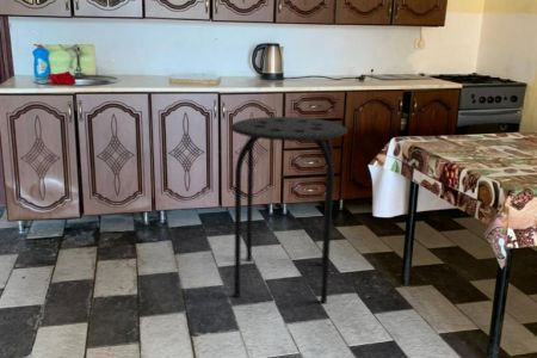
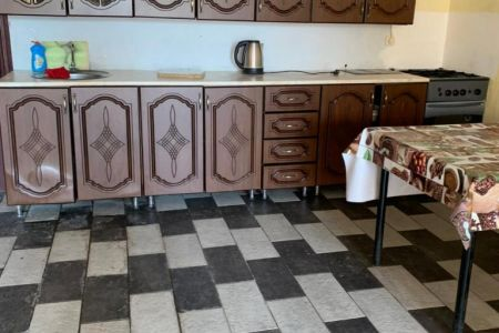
- stool (252, 200)
